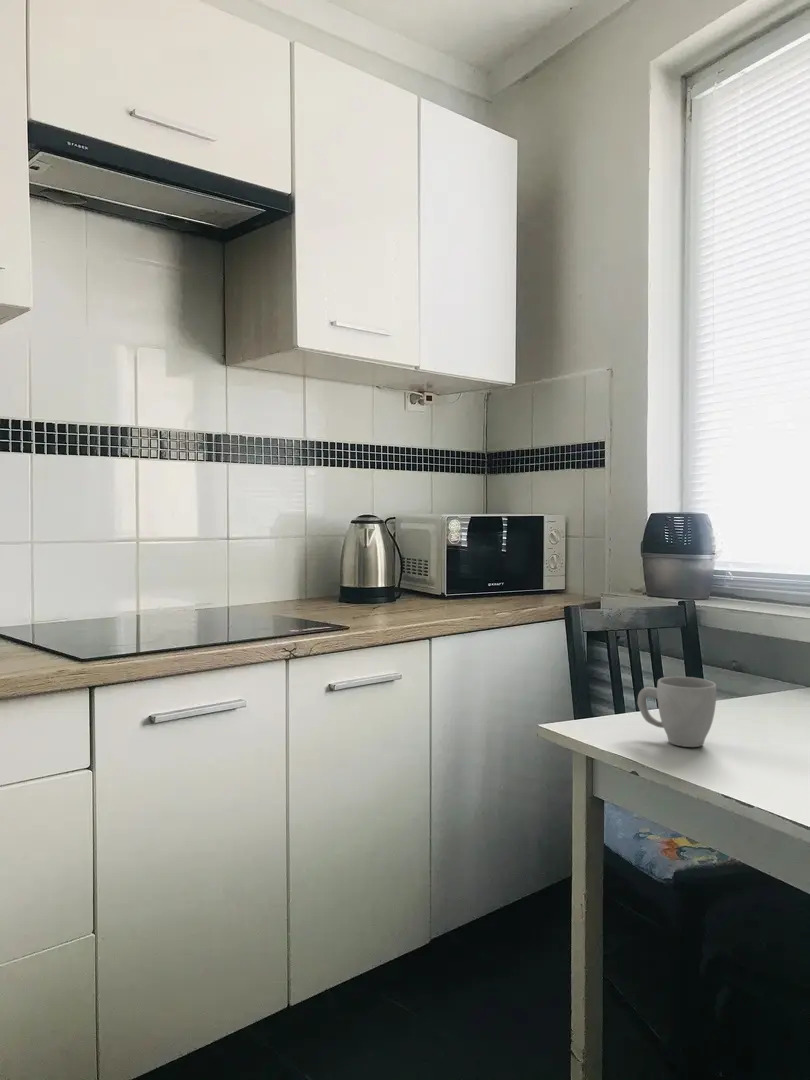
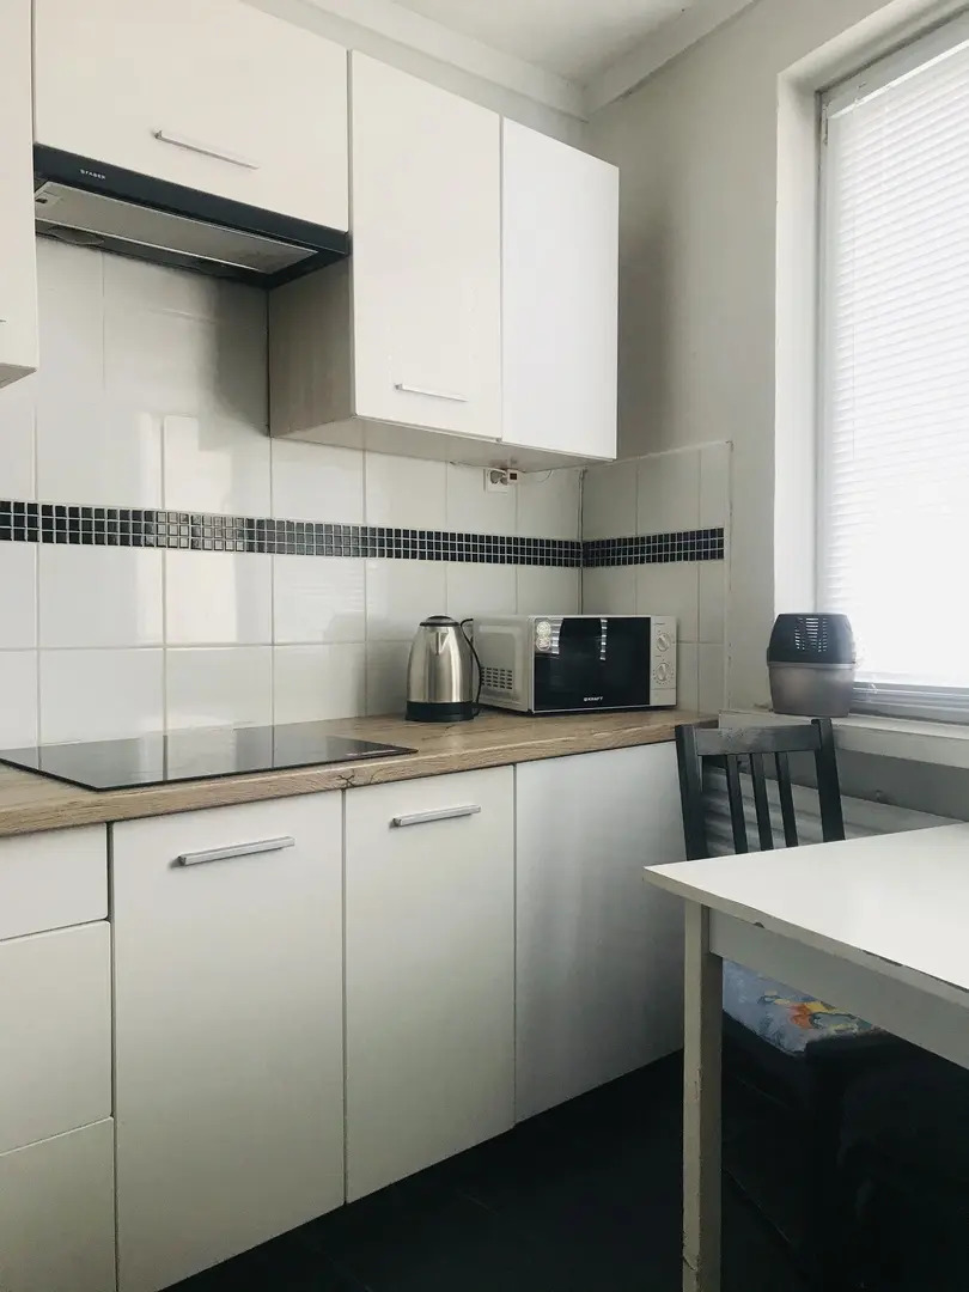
- mug (675, 710)
